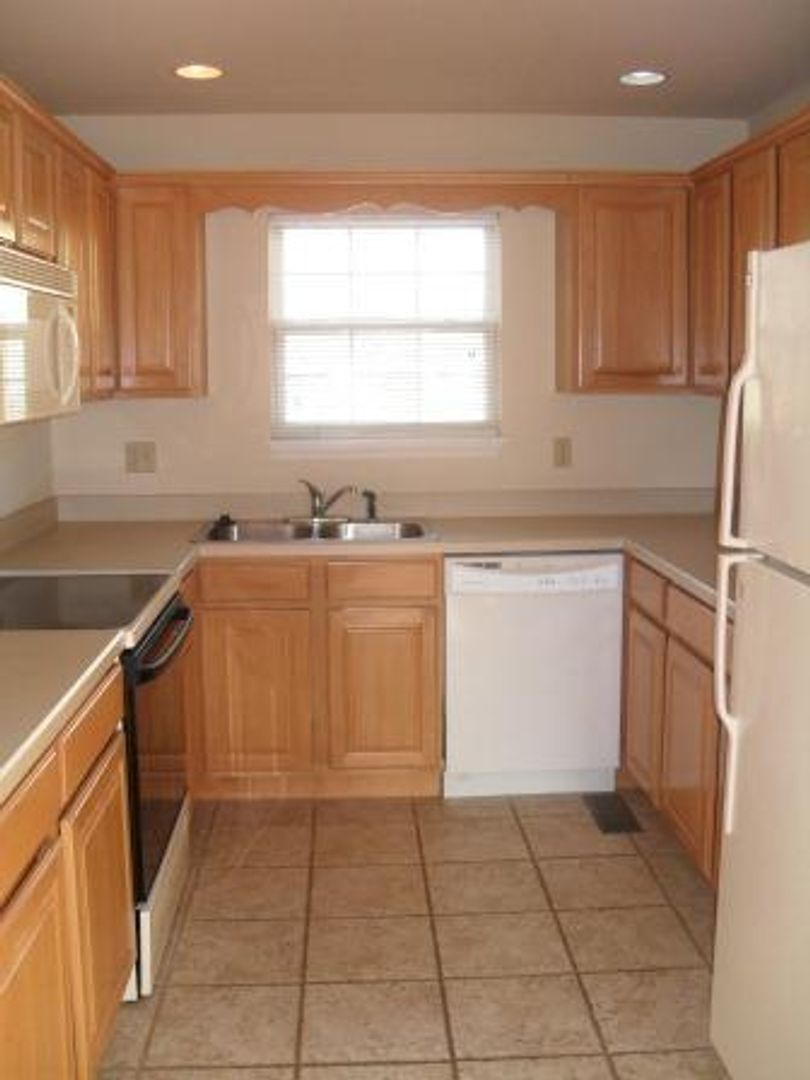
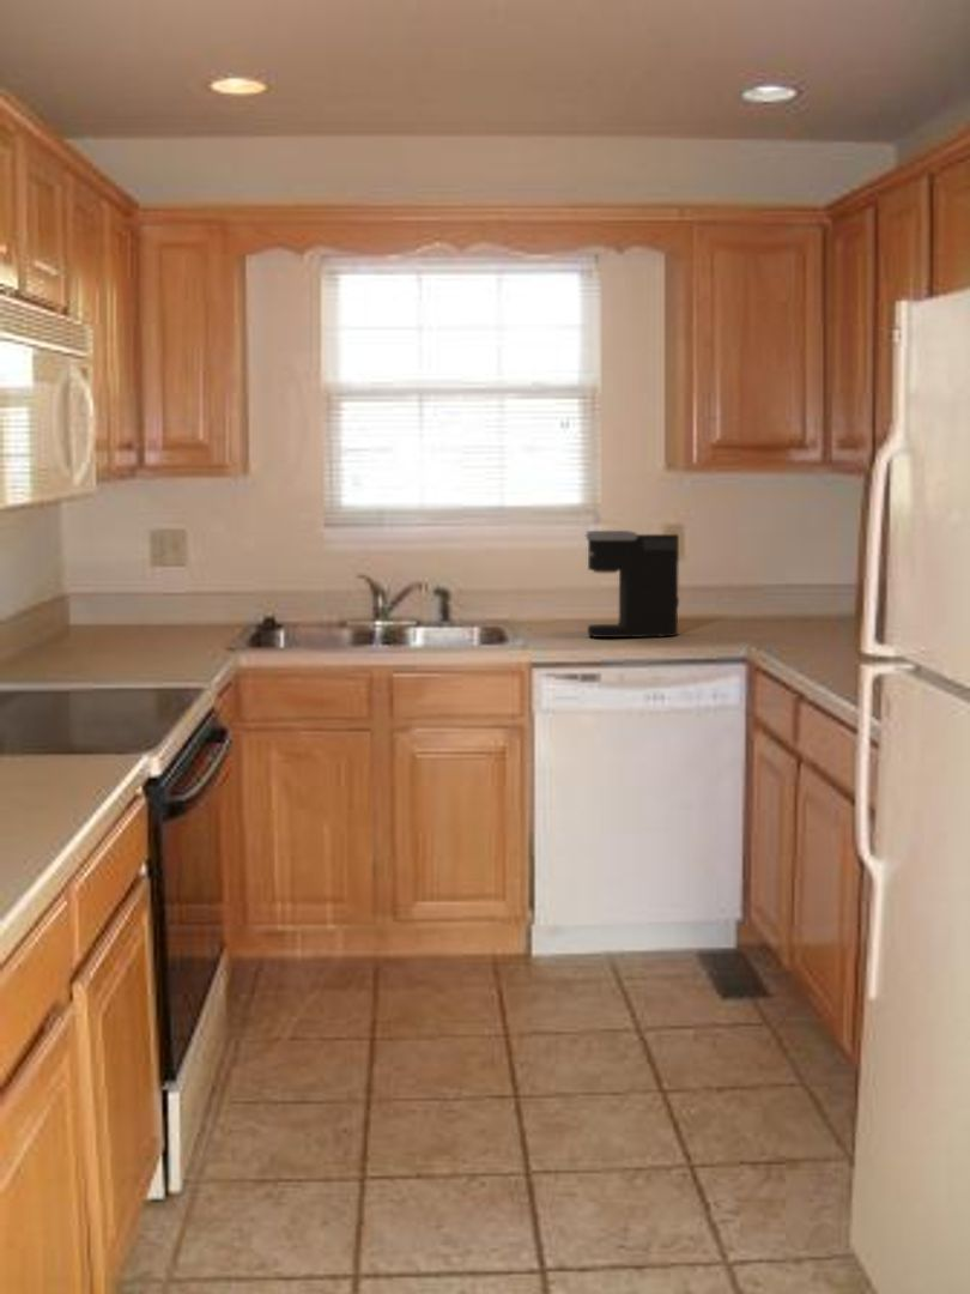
+ coffee maker (631, 582)
